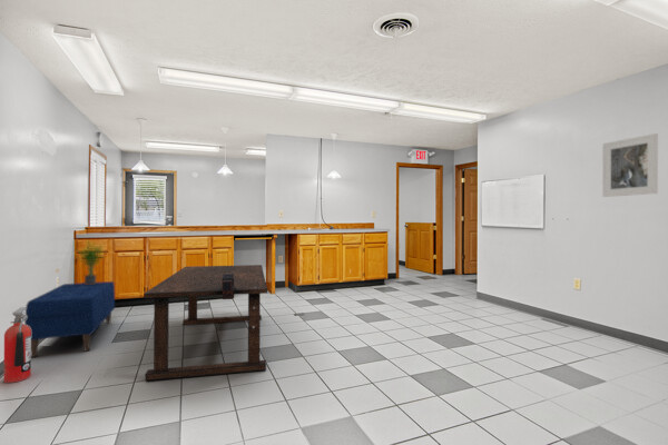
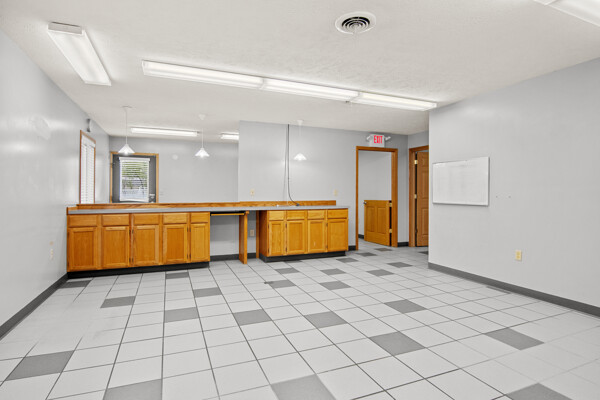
- potted plant (87, 260)
- bench (76, 314)
- fire extinguisher (17, 344)
- dining table (223, 298)
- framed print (628, 167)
